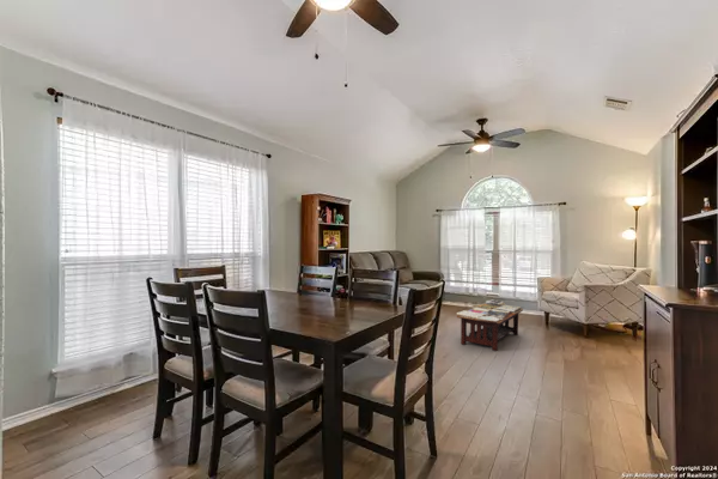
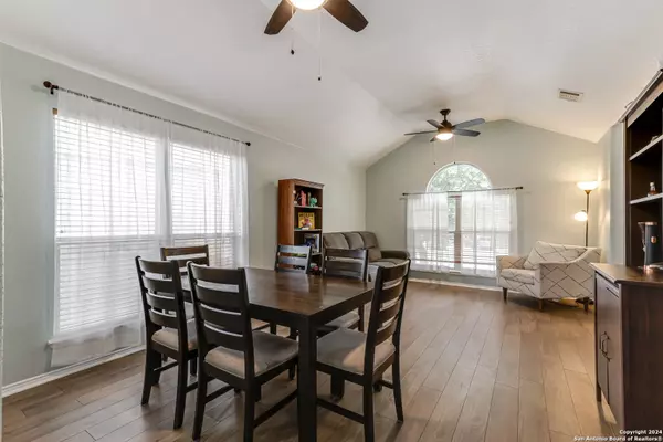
- coffee table (491, 321)
